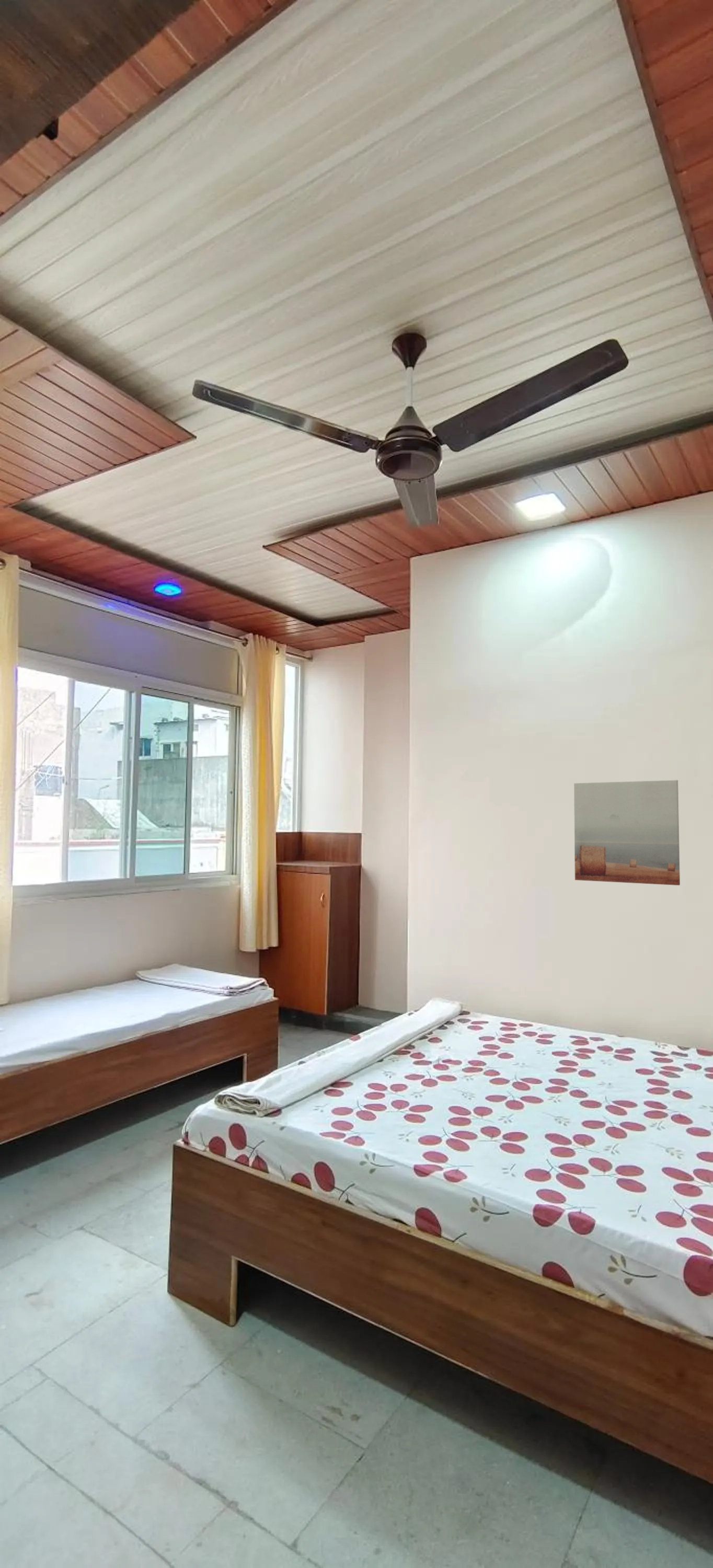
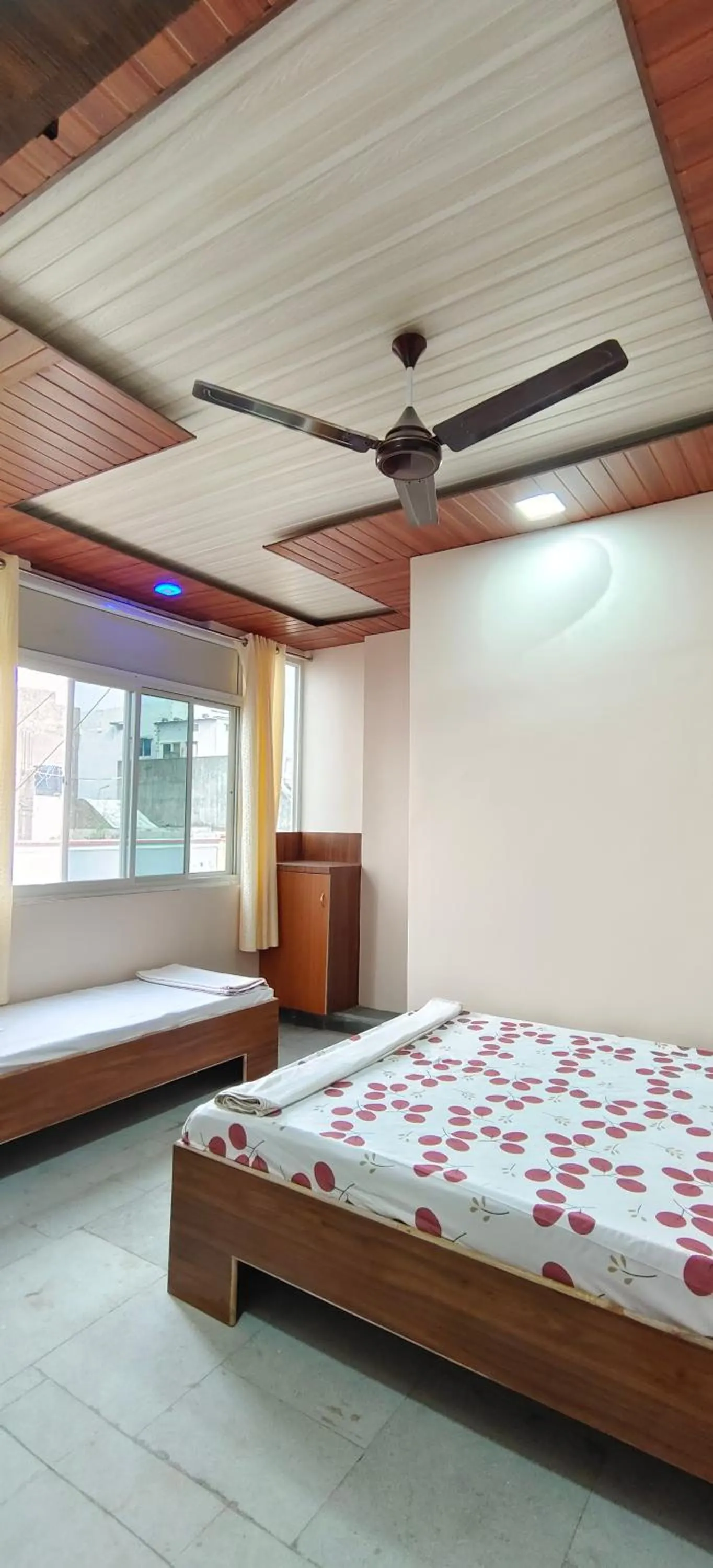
- wall art (625, 832)
